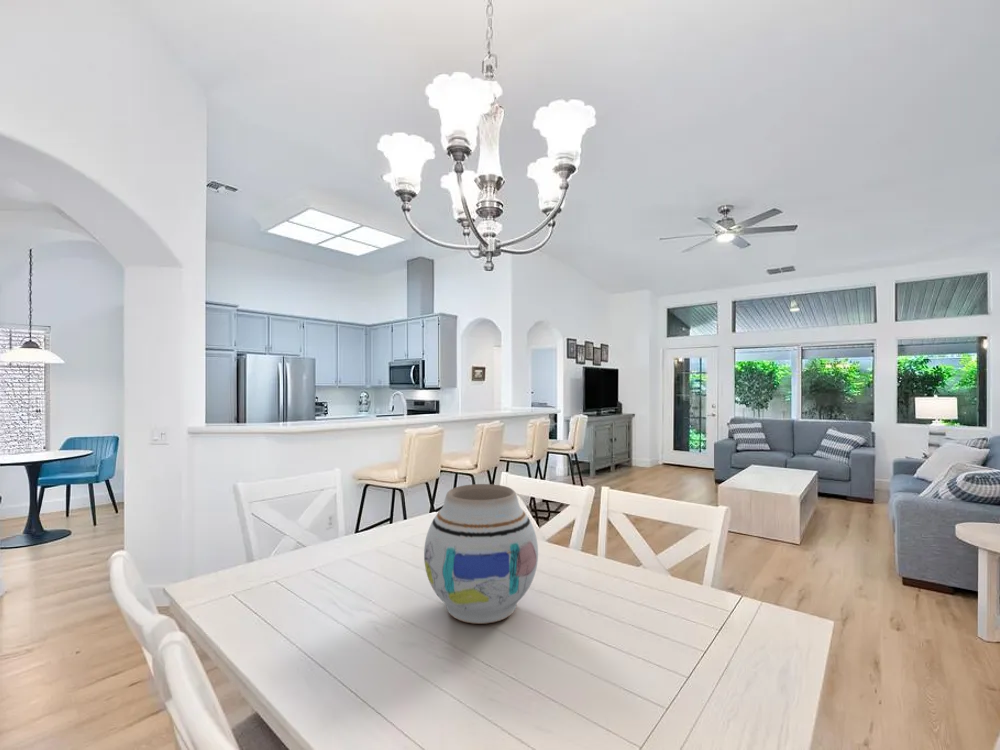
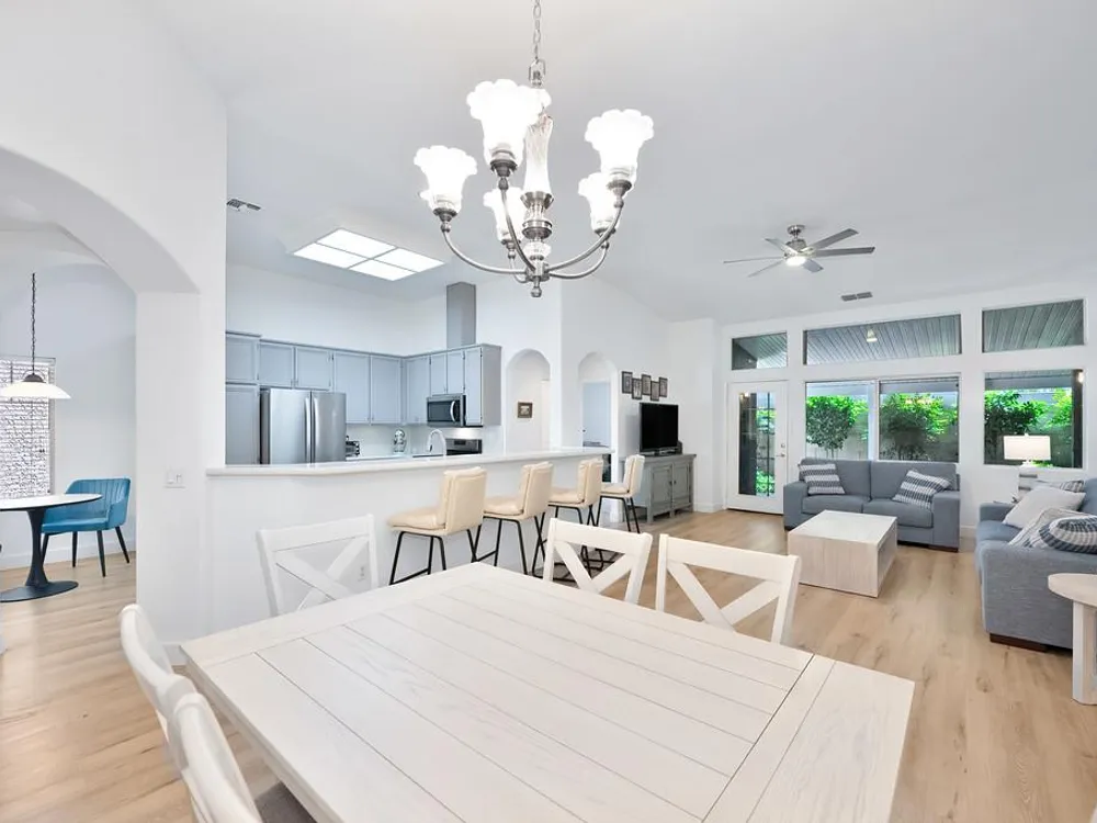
- vase (481, 549)
